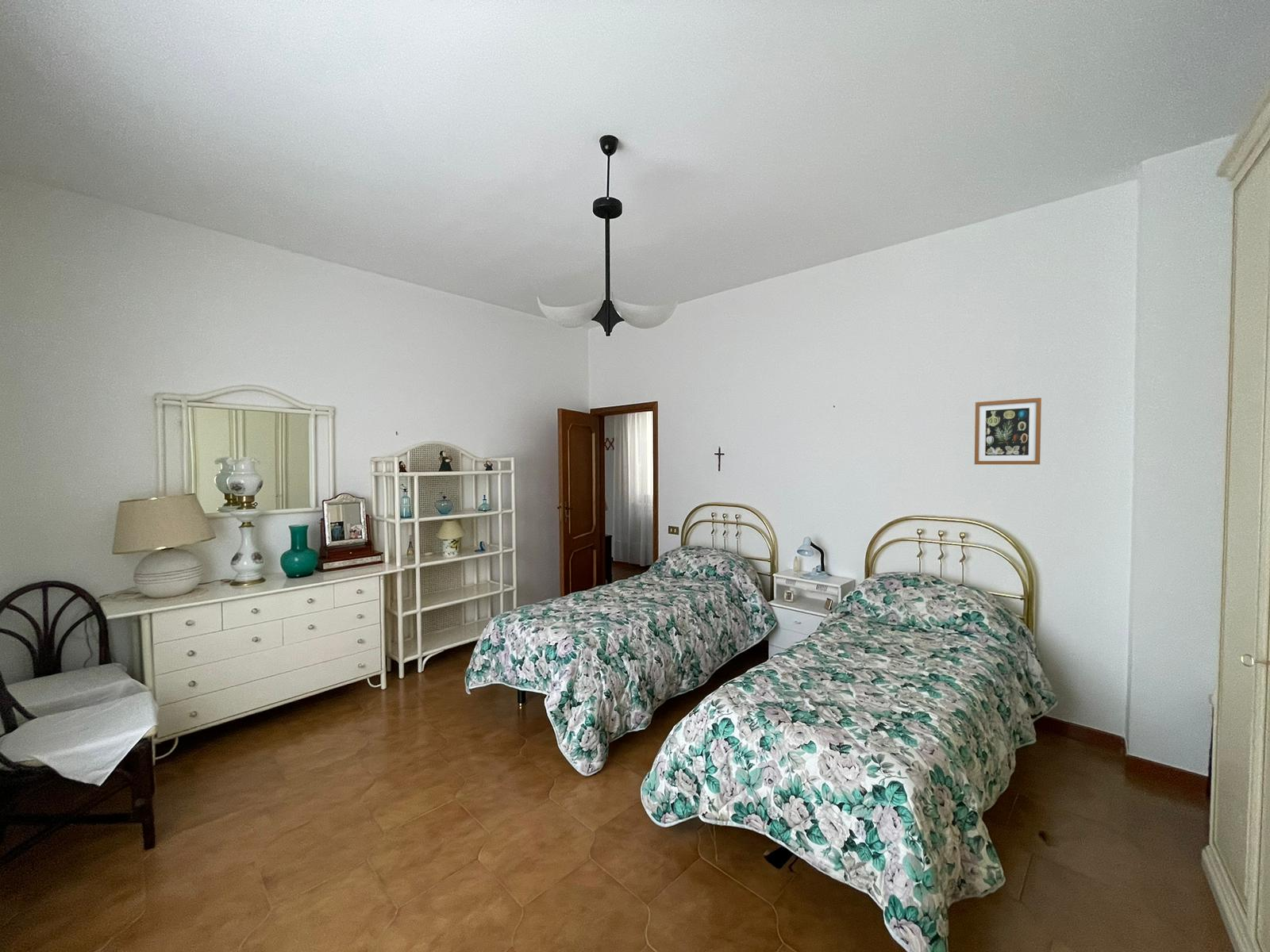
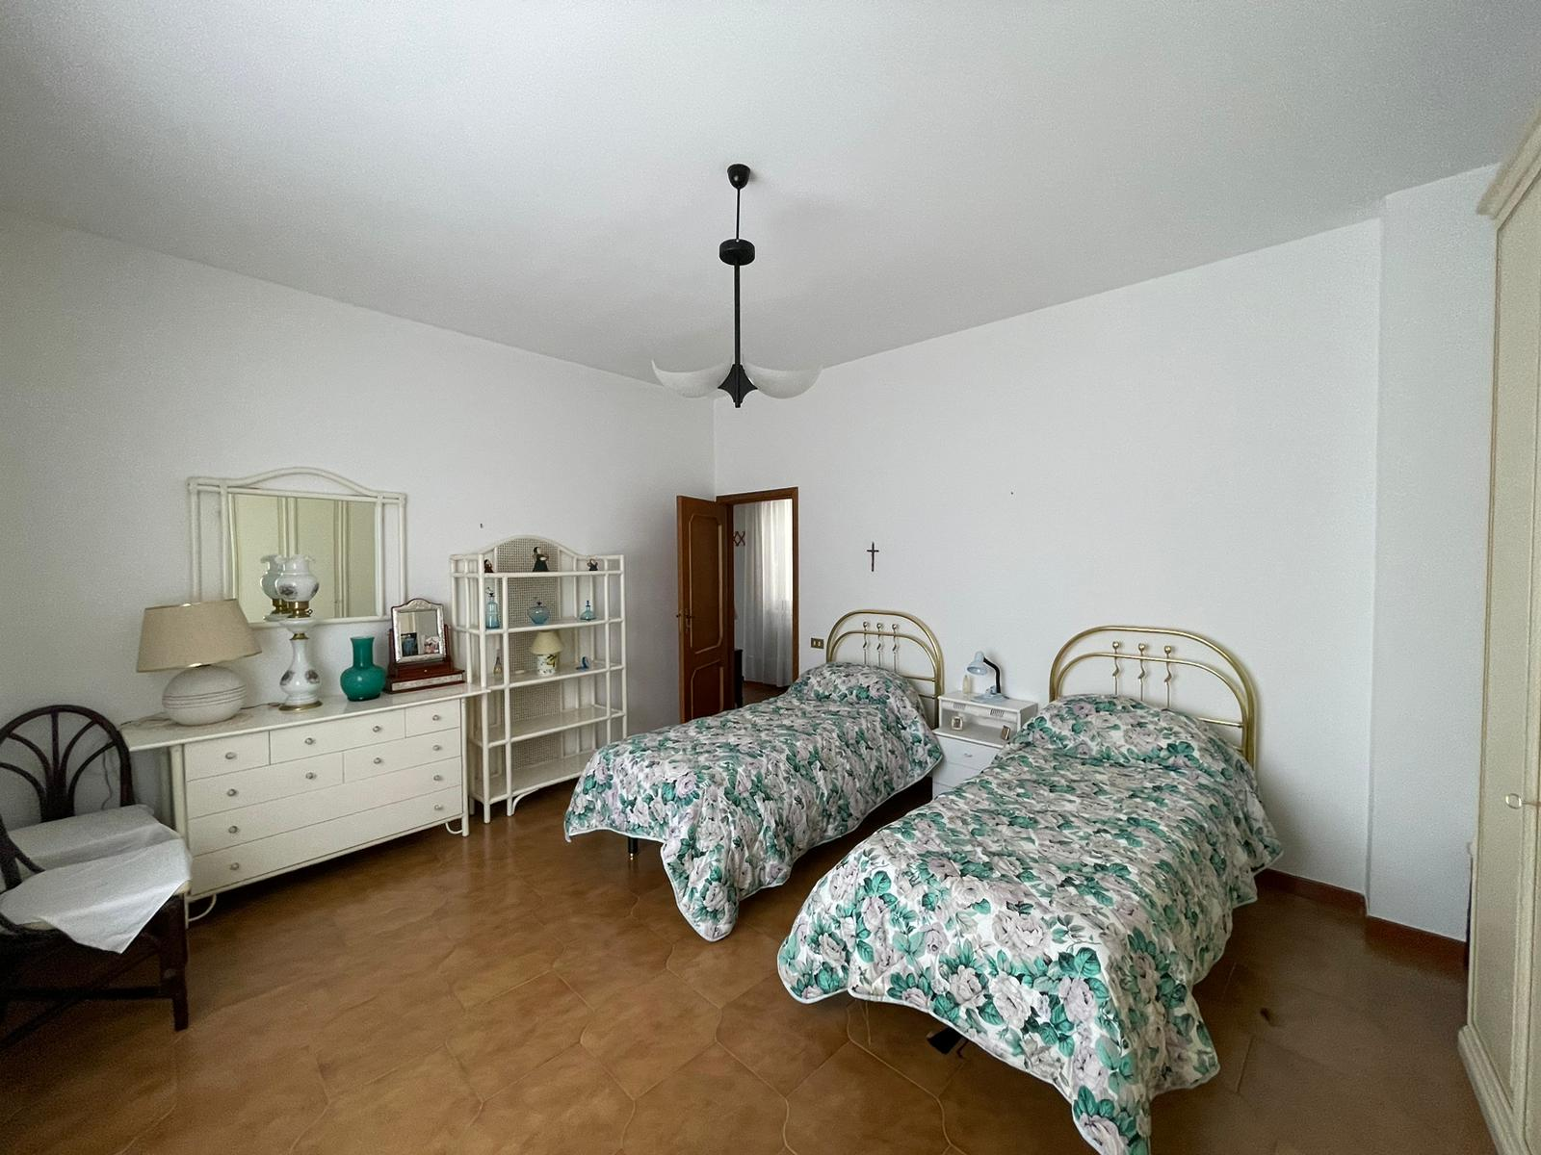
- wall art (1006, 432)
